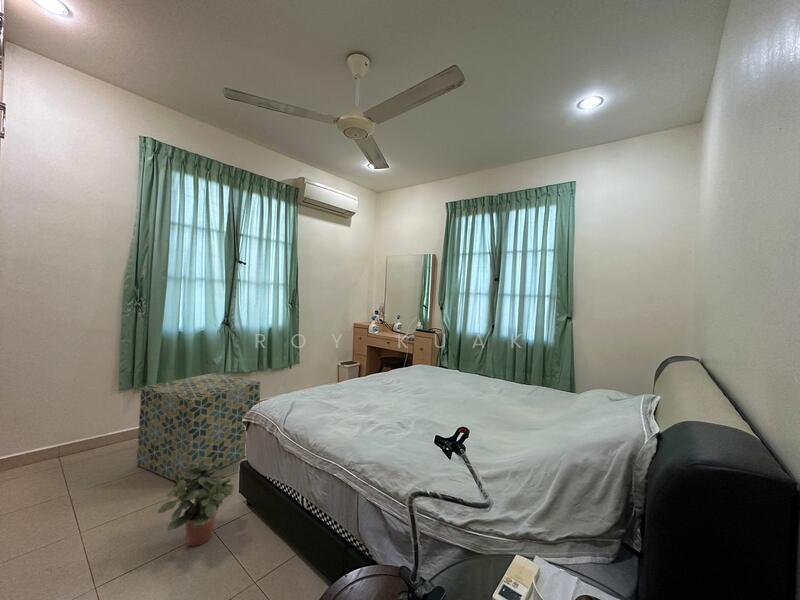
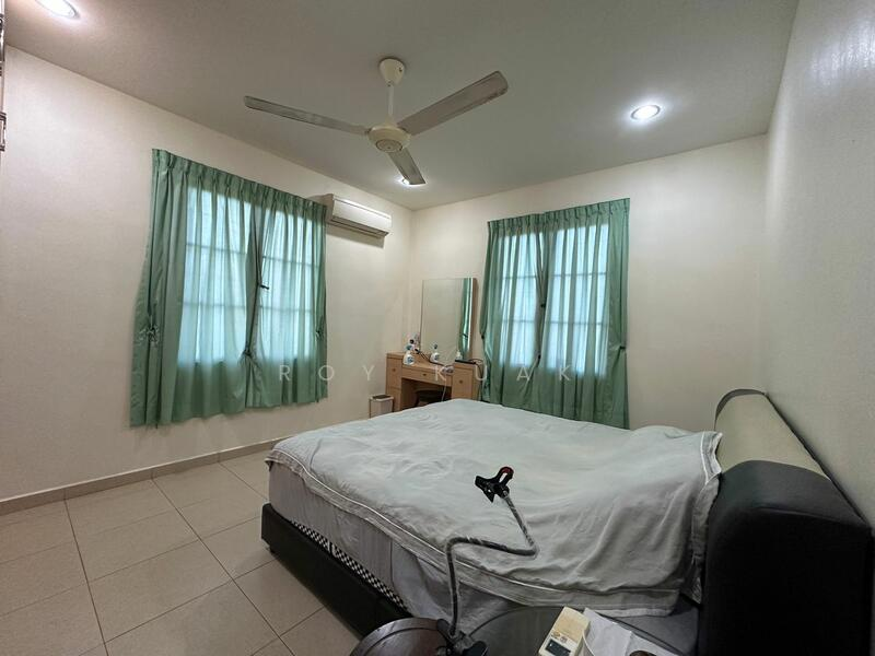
- storage ottoman (202, 420)
- potted plant (201, 503)
